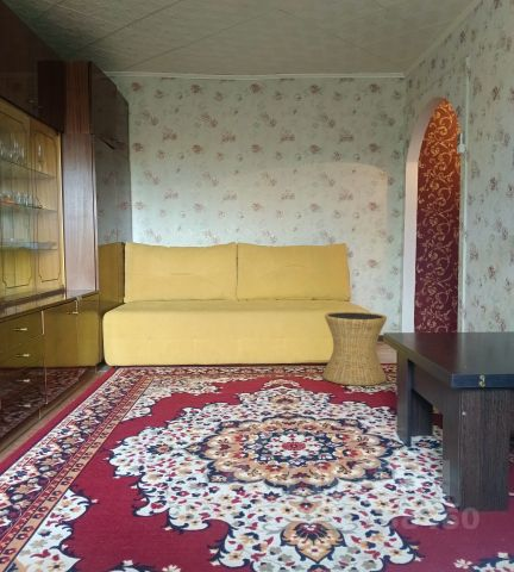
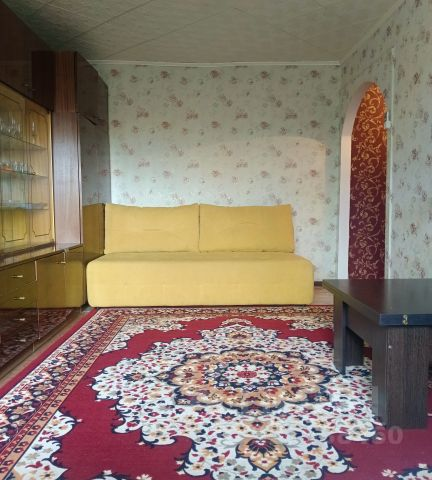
- side table (355, 347)
